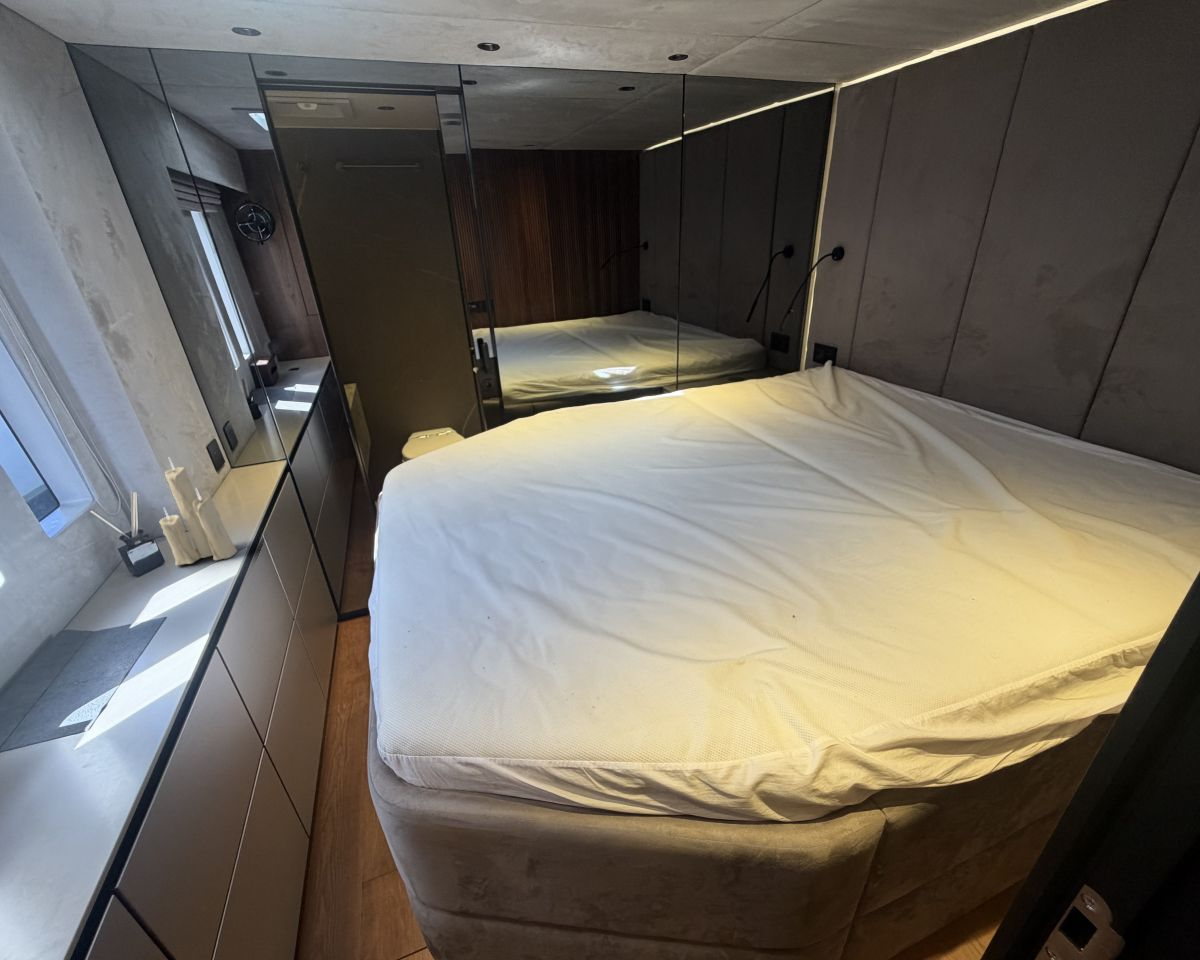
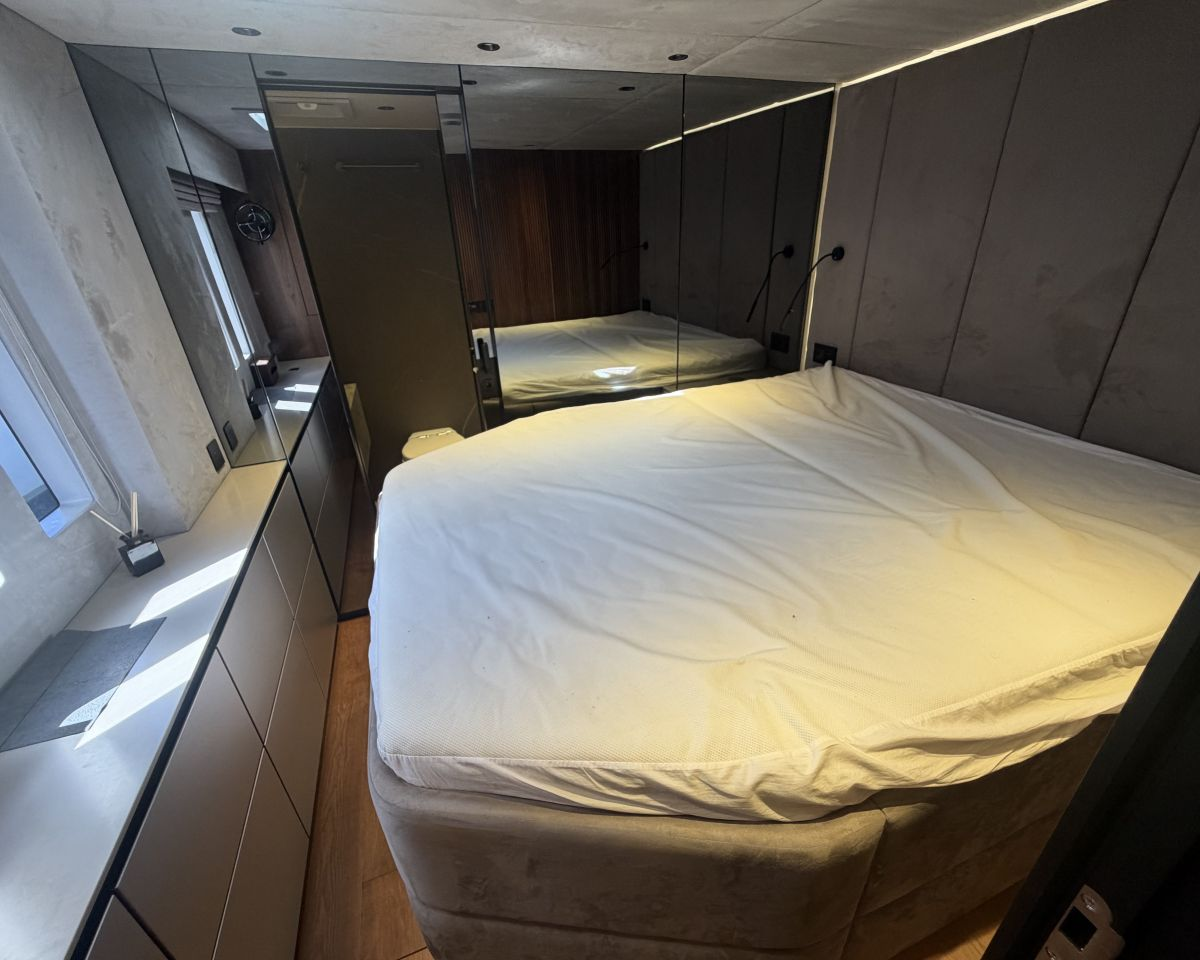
- candle (187, 507)
